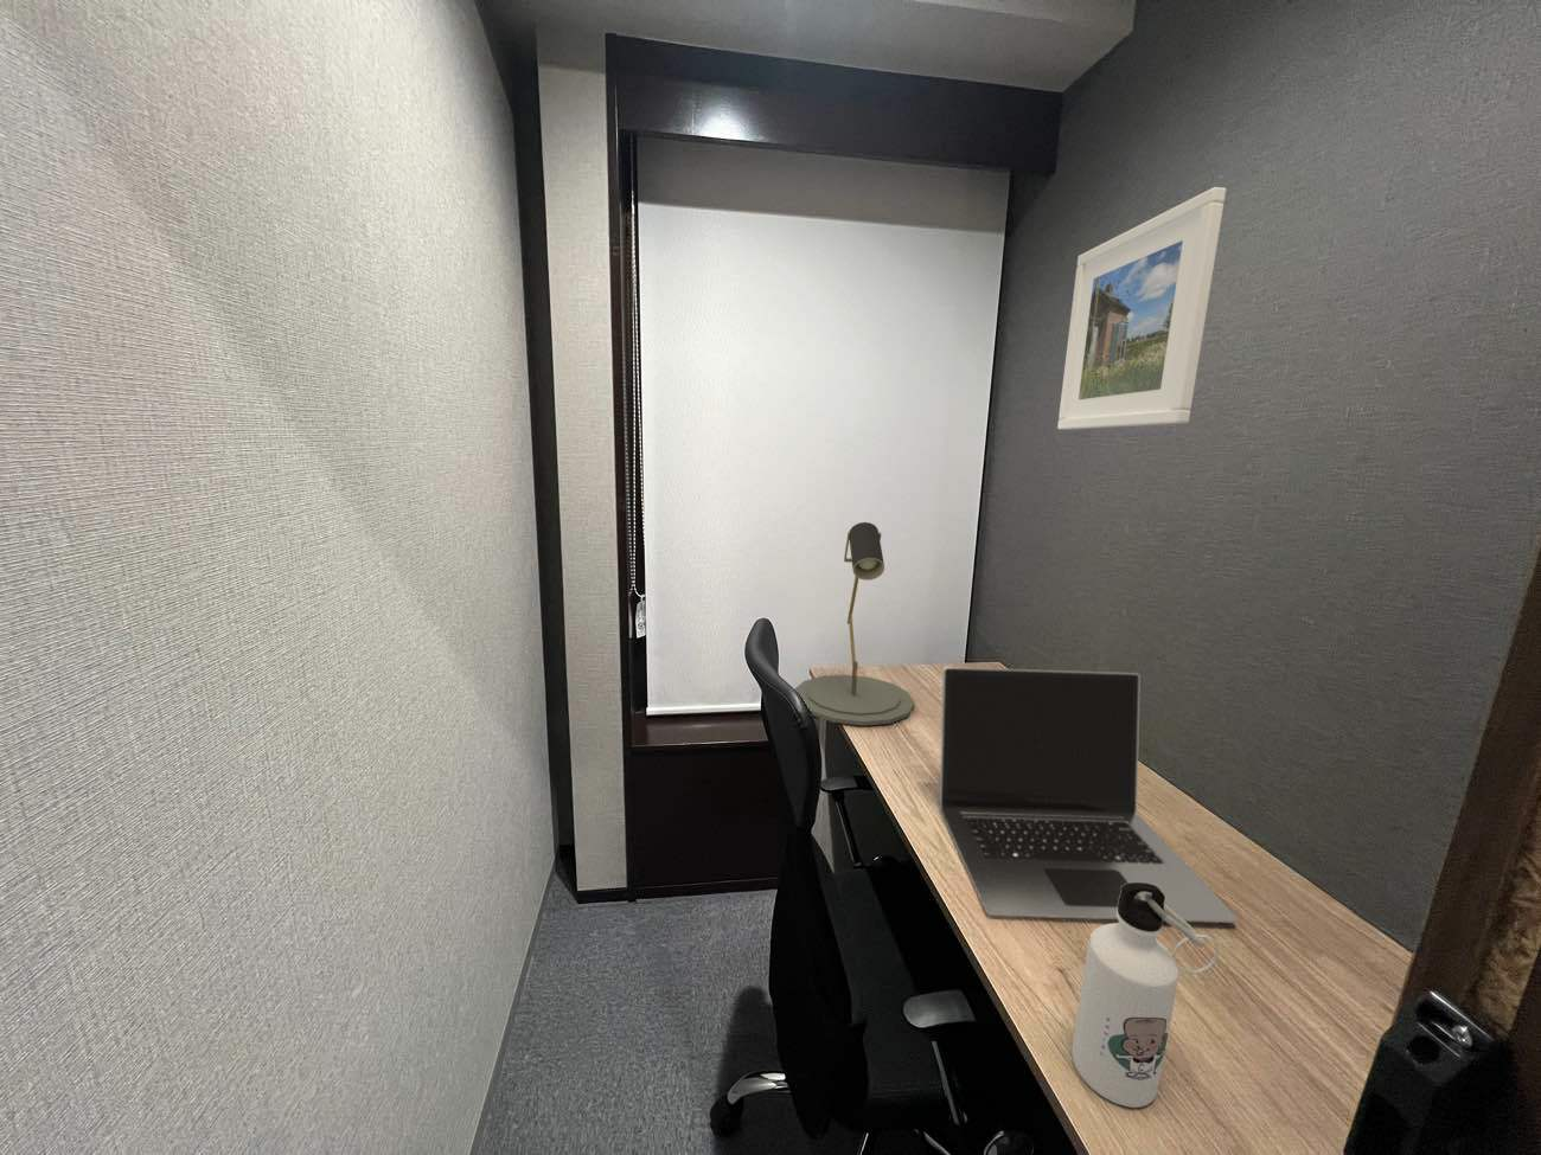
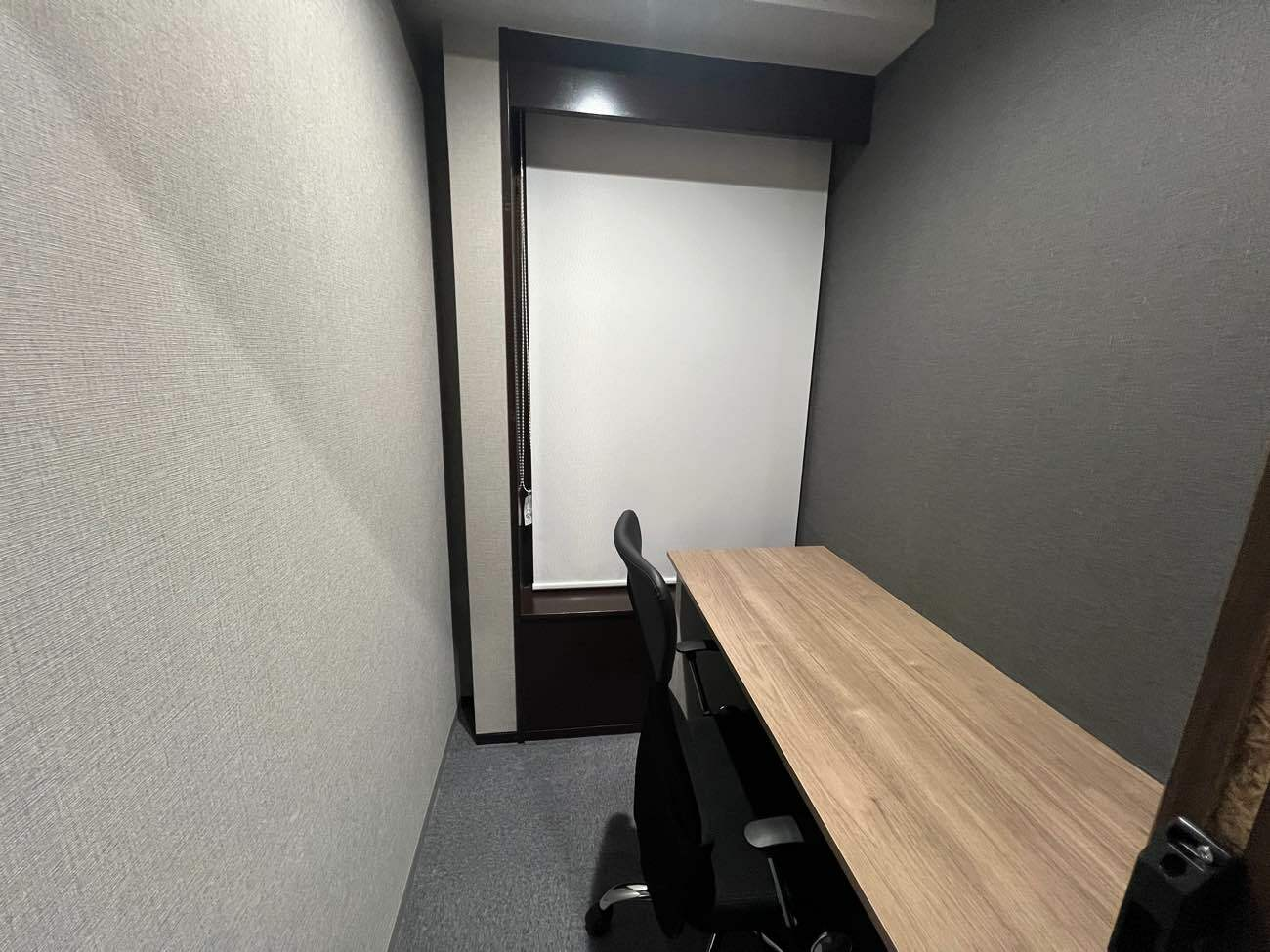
- desk lamp (852, 610)
- laptop (1073, 779)
- water bottle (1150, 982)
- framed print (1126, 329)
